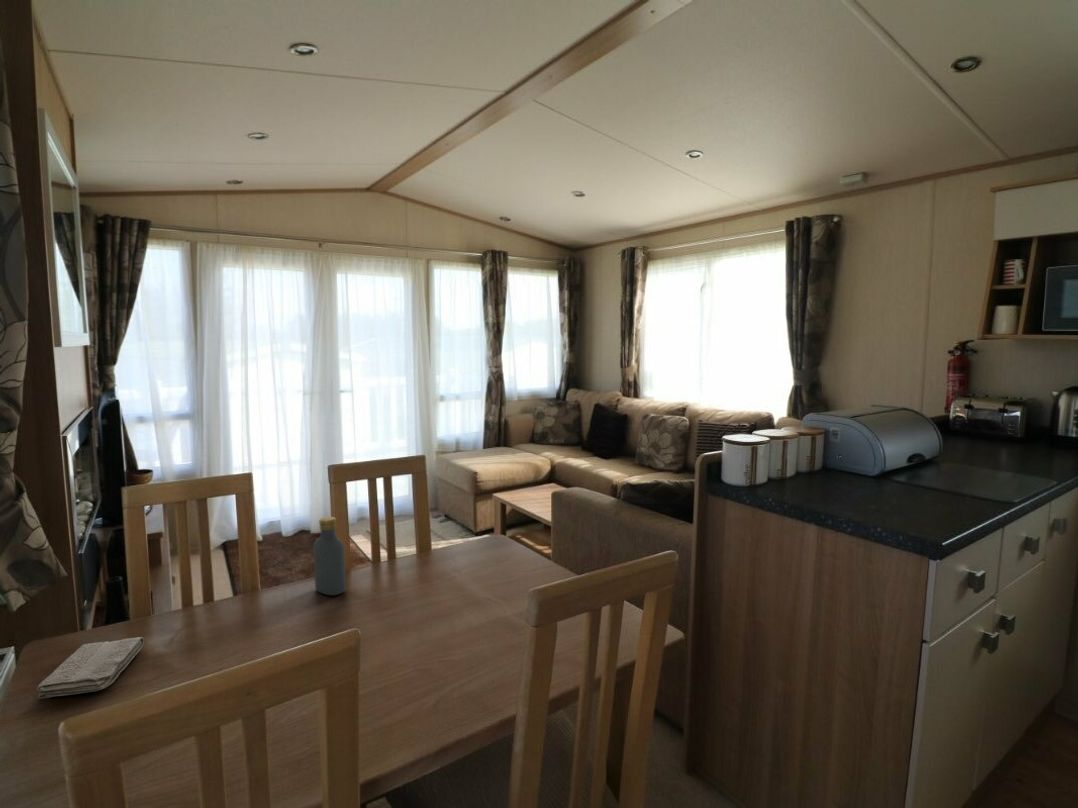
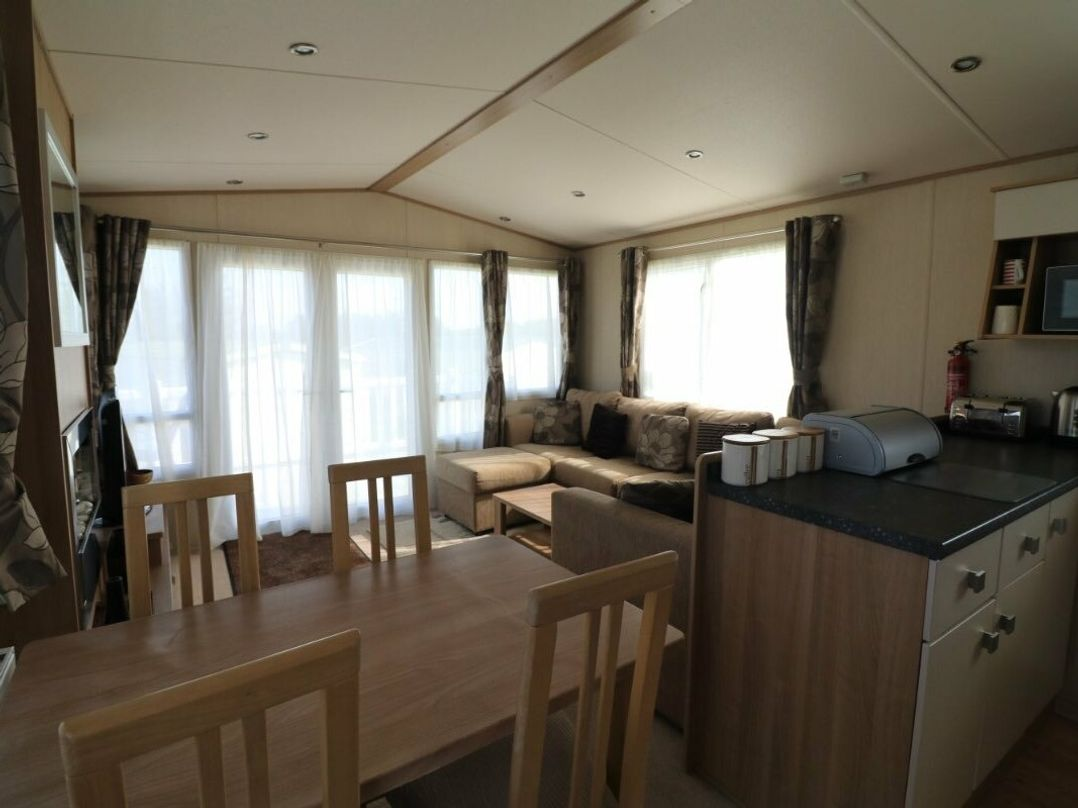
- vodka (329, 554)
- washcloth (93, 664)
